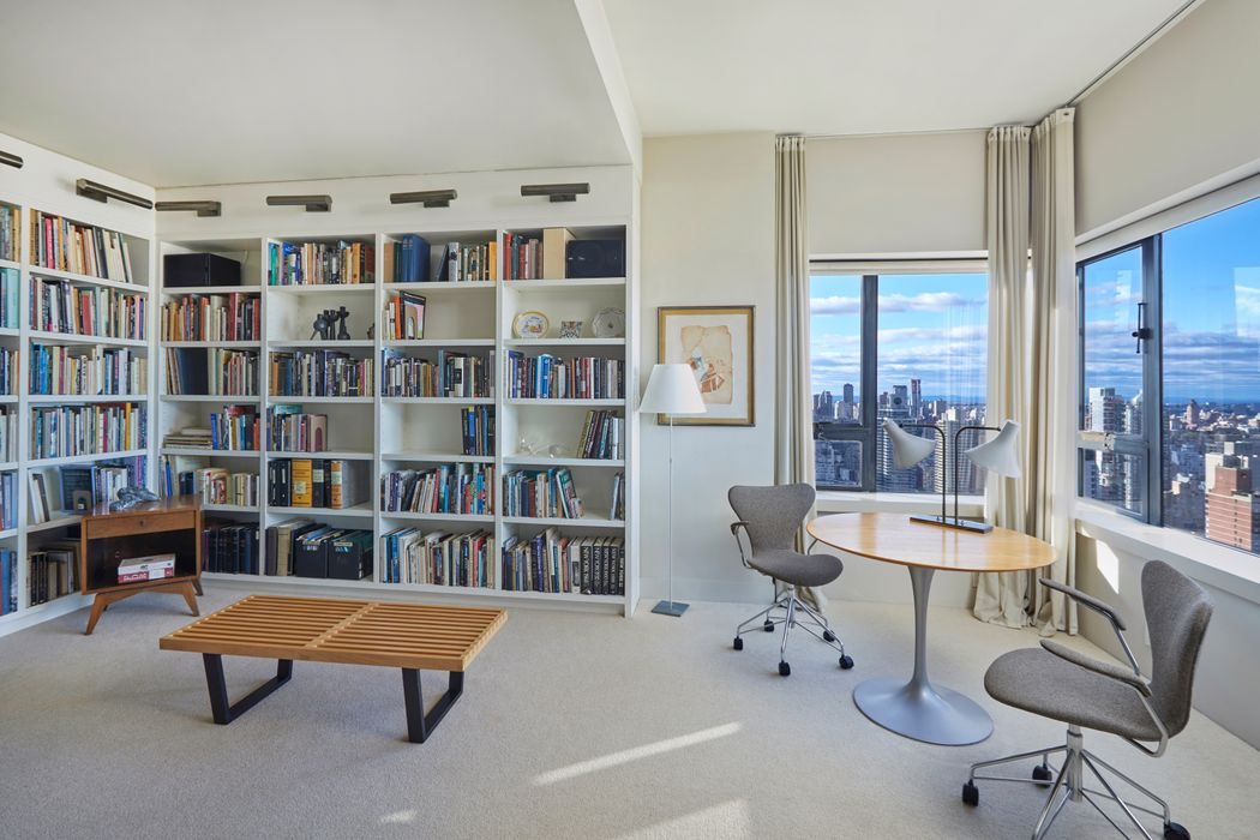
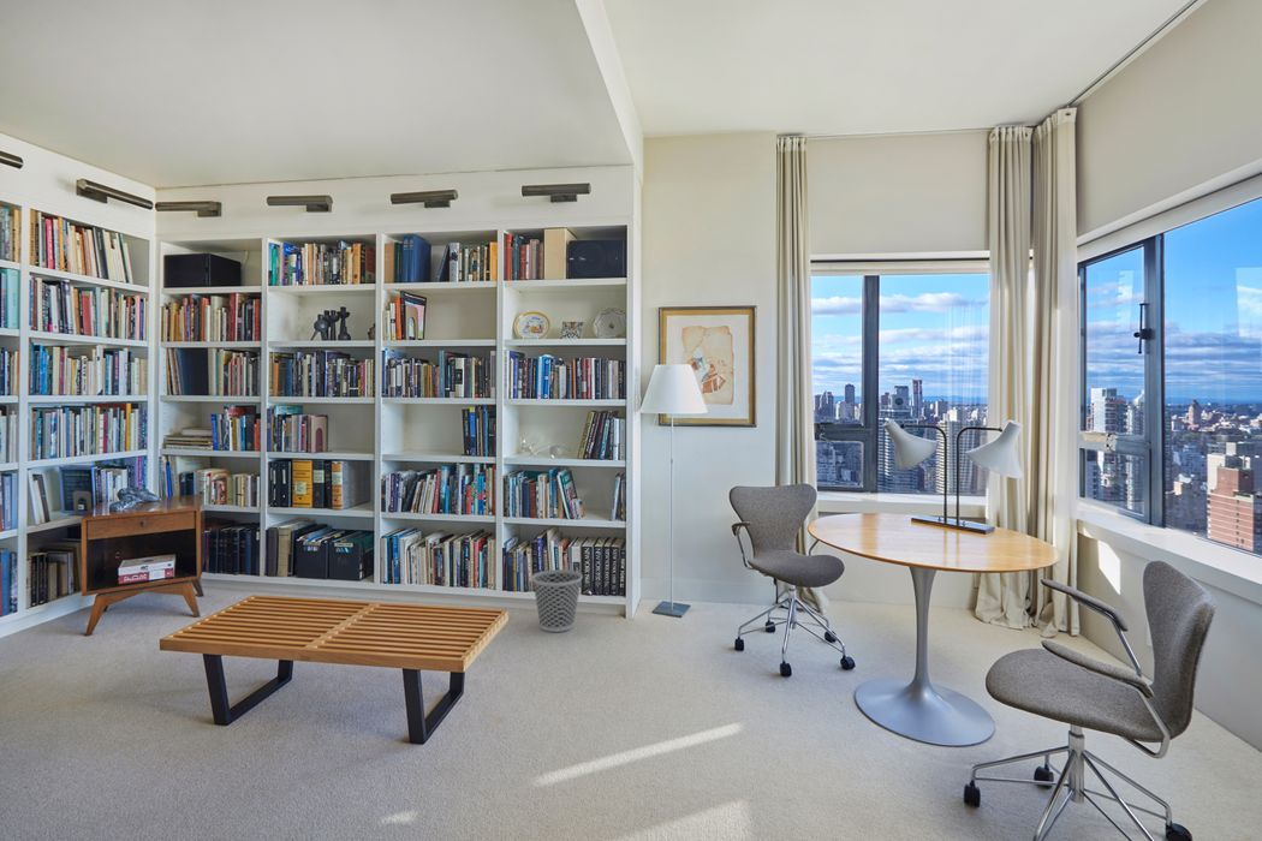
+ wastebasket (556, 601)
